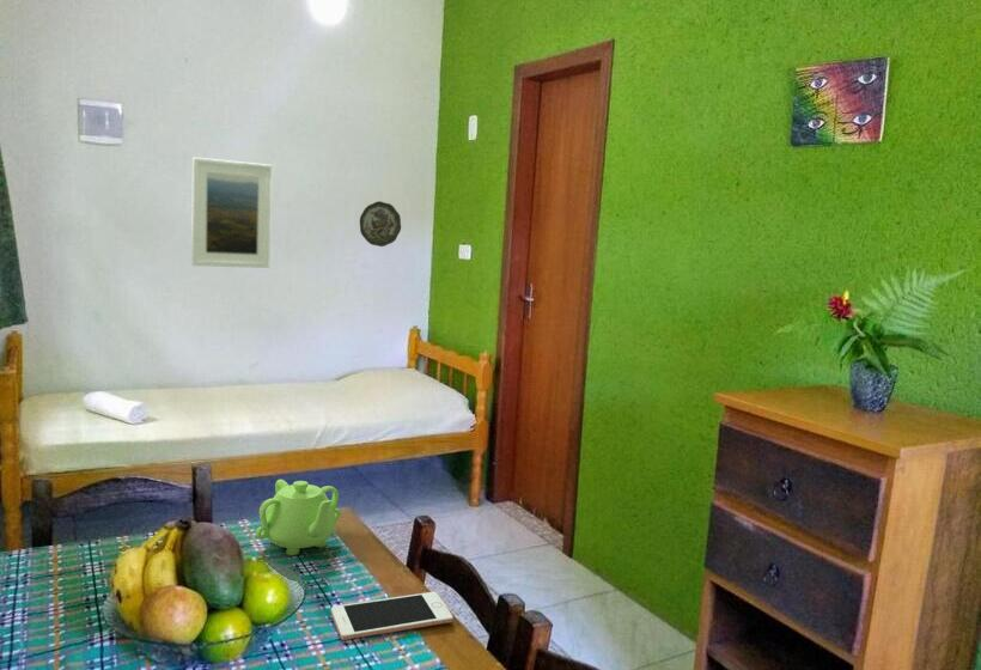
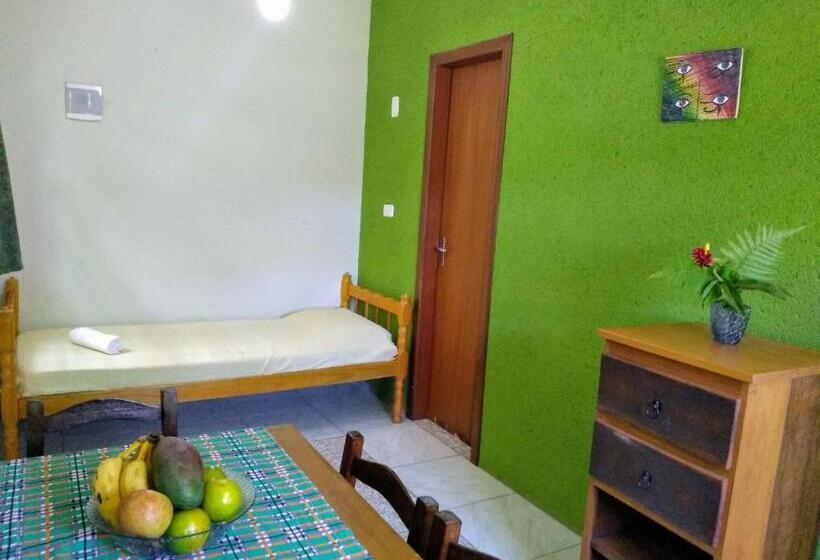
- cell phone (391, 614)
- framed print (232, 214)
- teapot (301, 513)
- decorative plate (379, 224)
